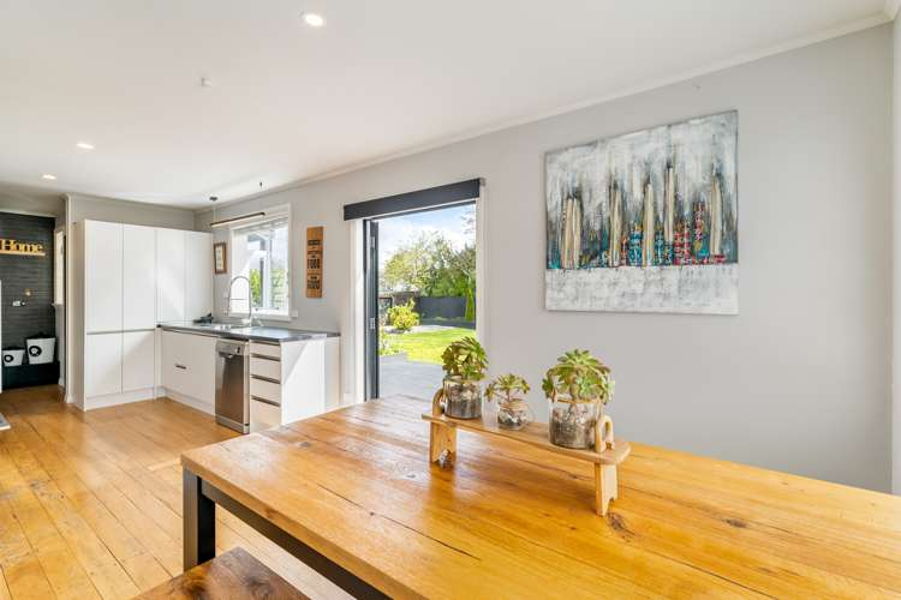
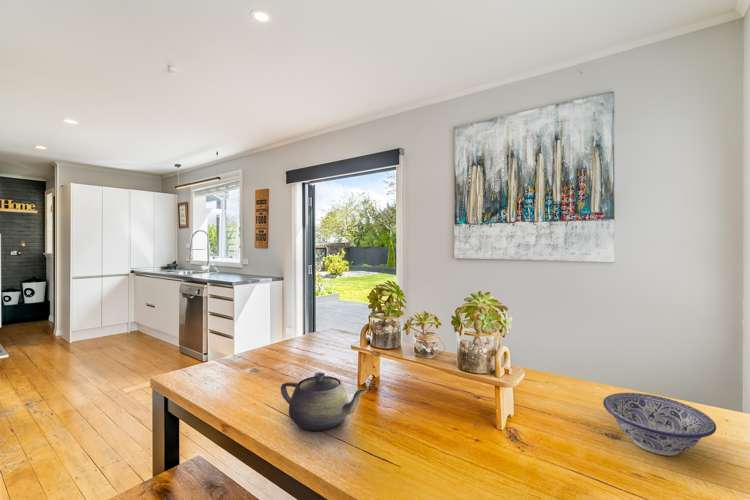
+ teapot (322, 397)
+ bowl (655, 427)
